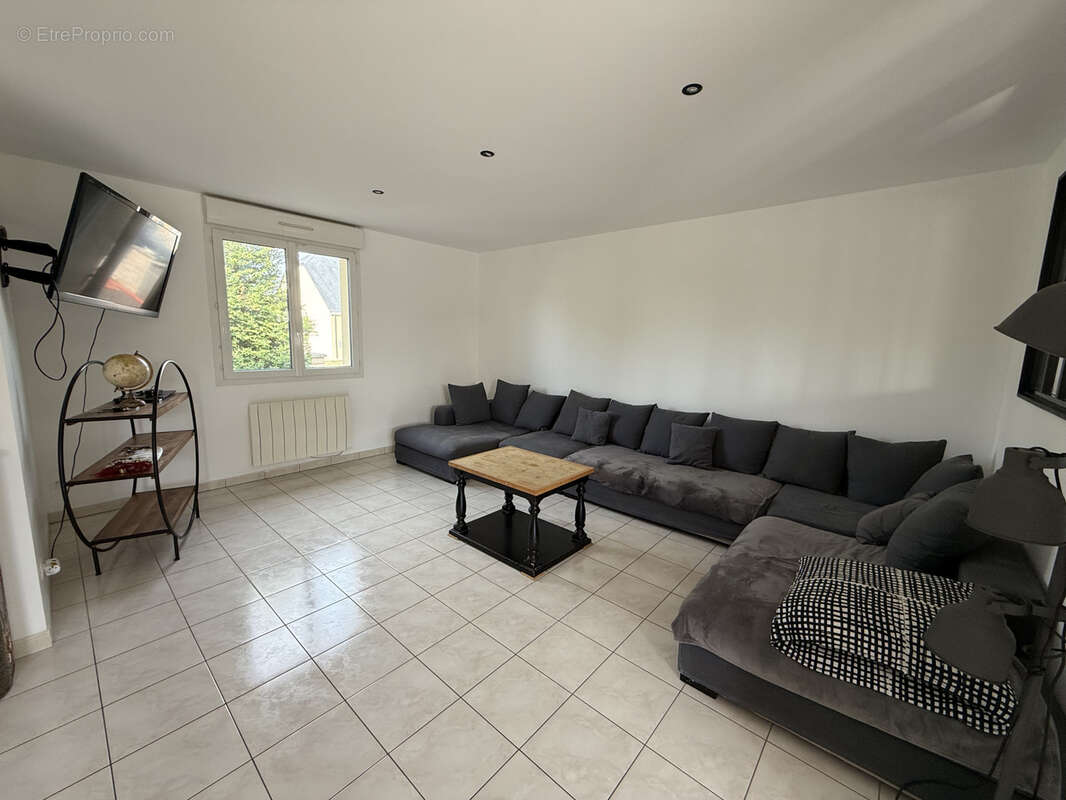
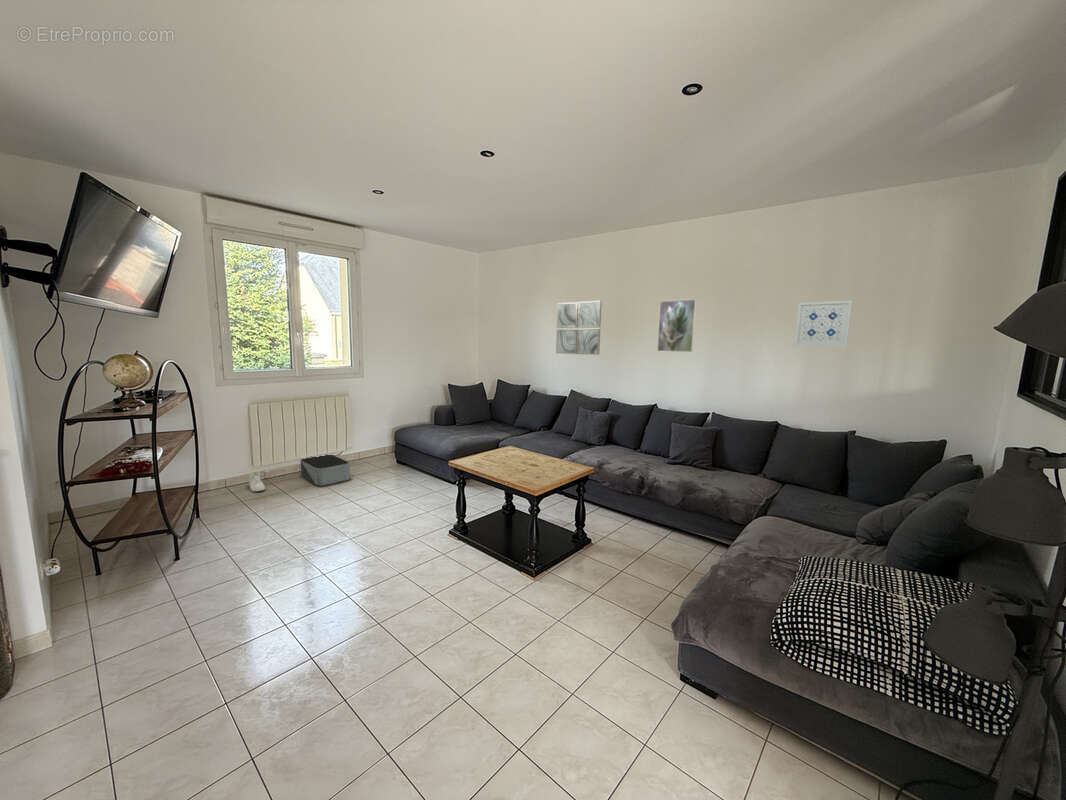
+ storage bin (325, 469)
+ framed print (676, 326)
+ sneaker (255, 480)
+ wall art (822, 324)
+ wall art (577, 327)
